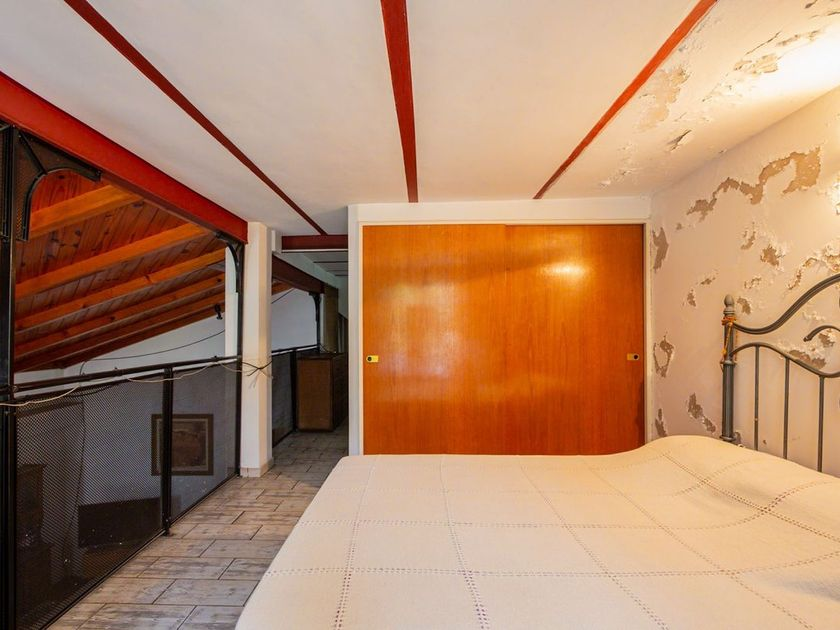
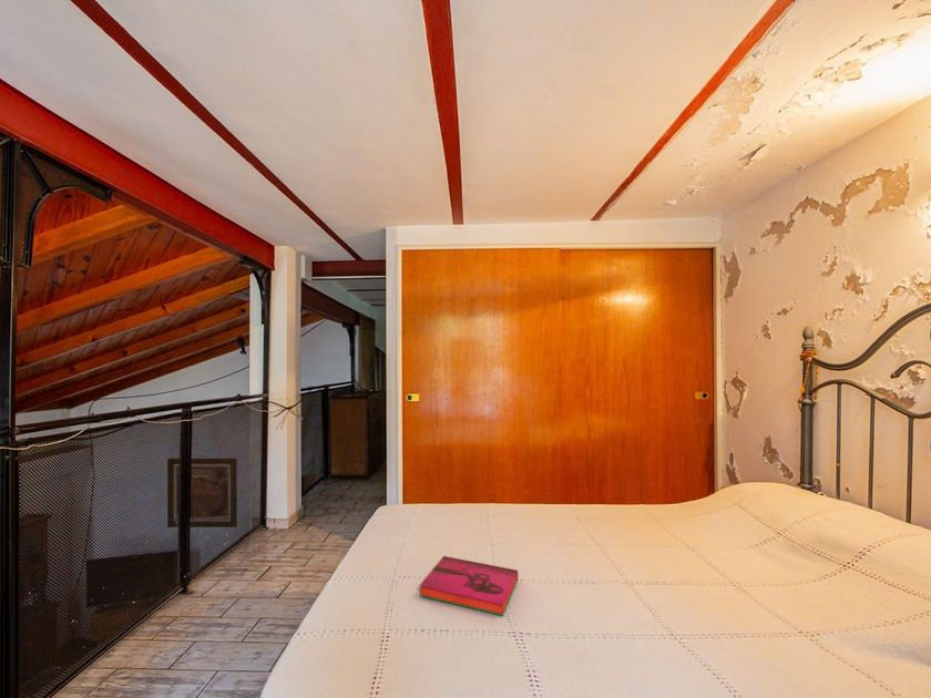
+ hardback book (470, 582)
